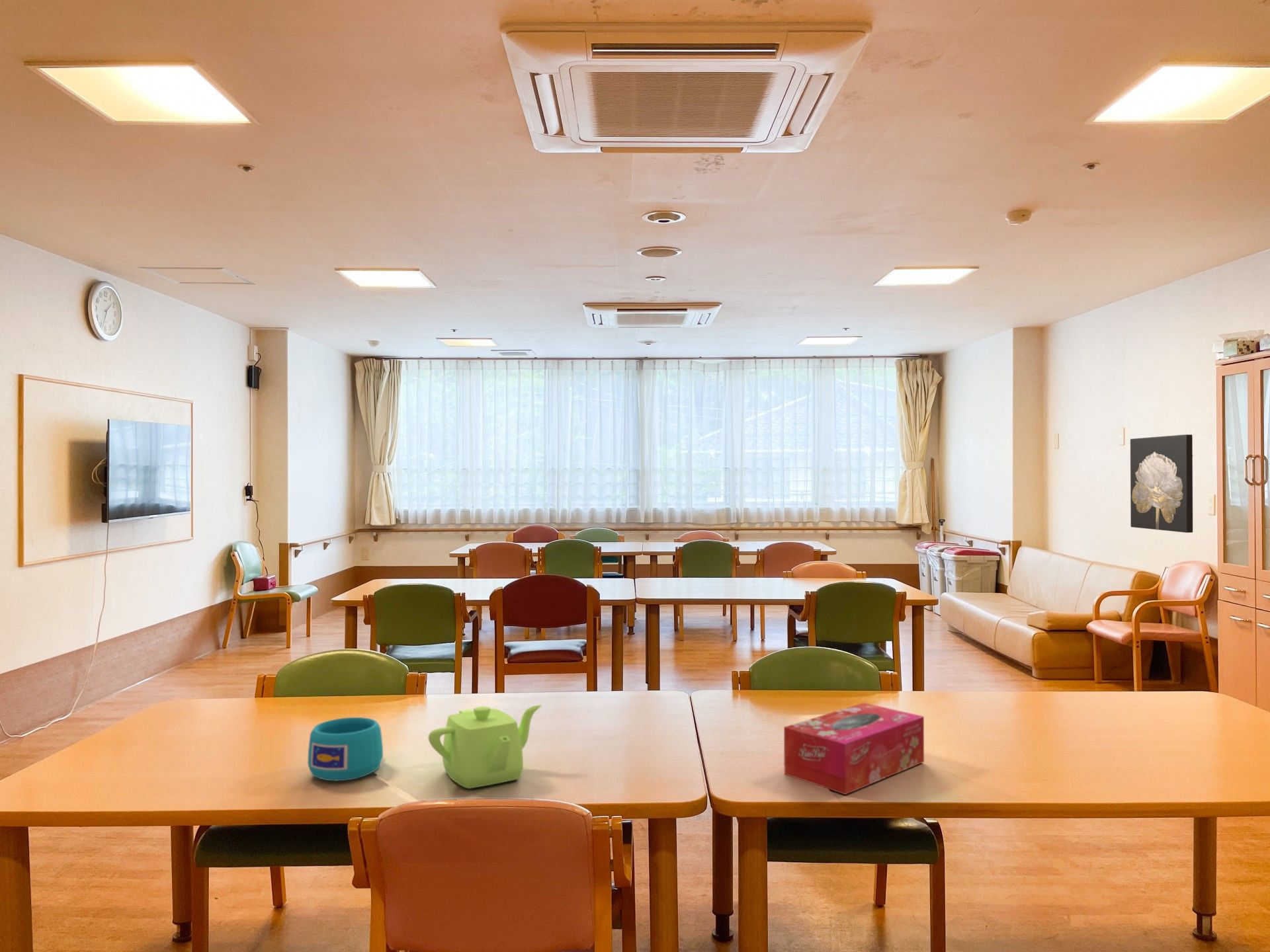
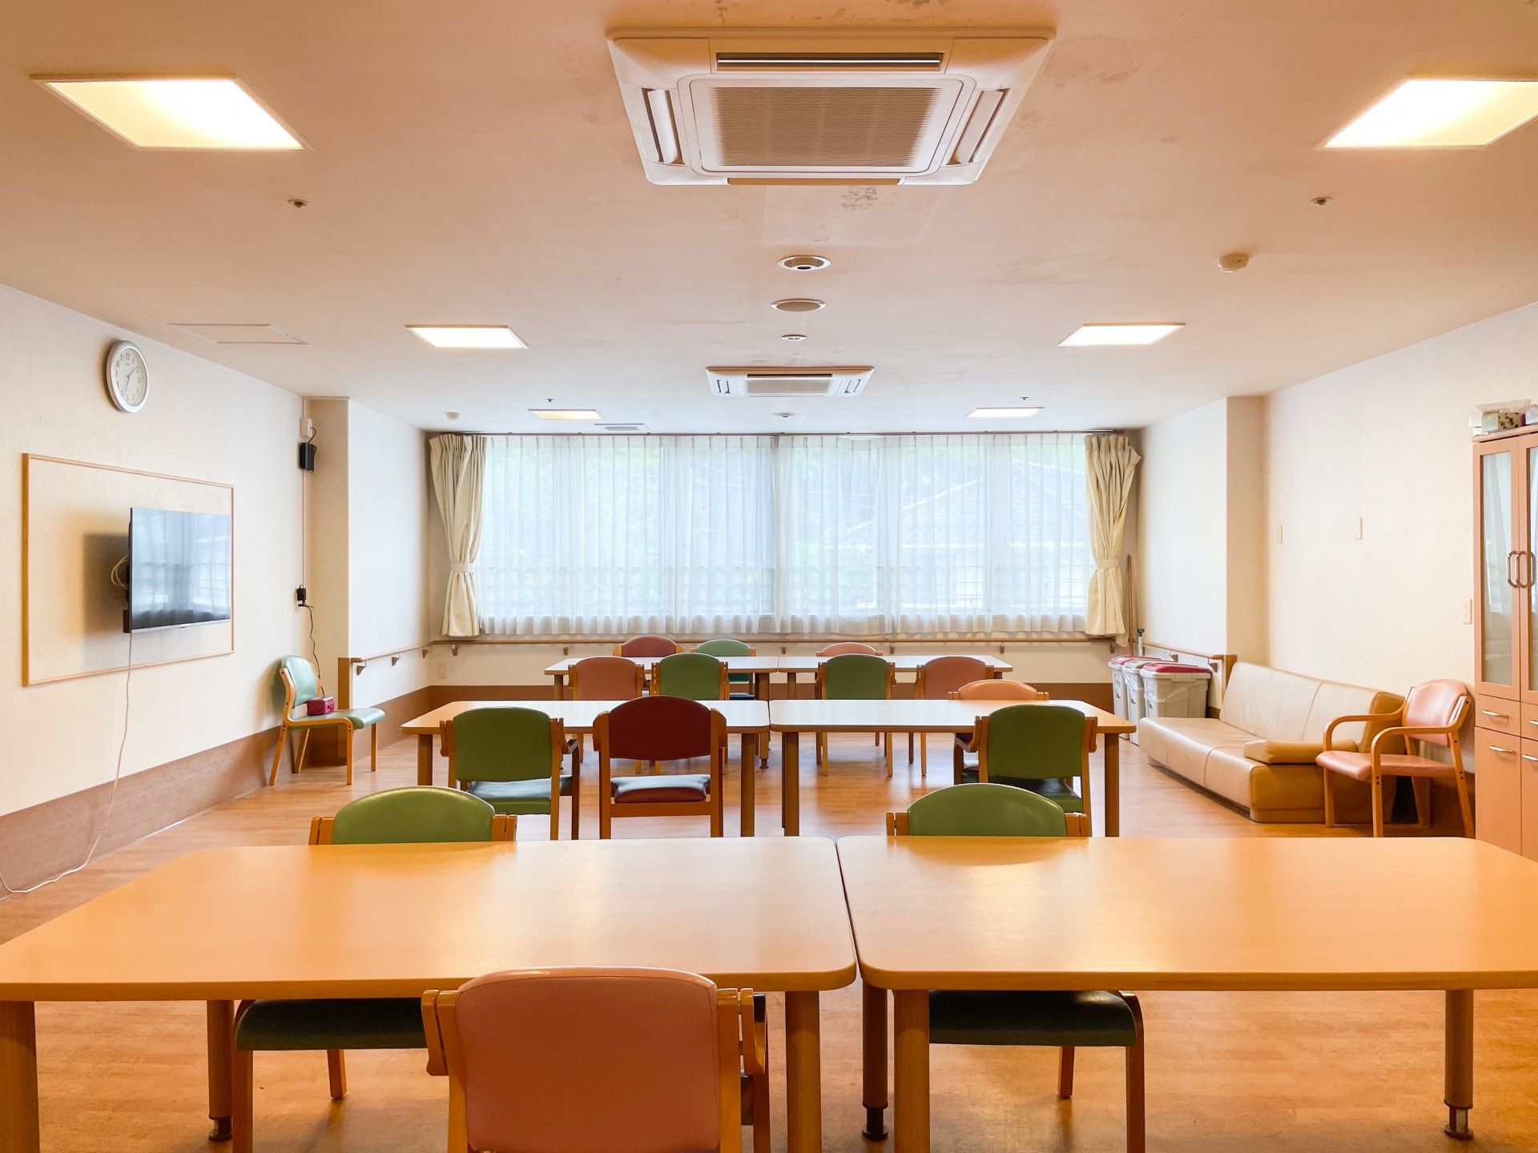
- teapot (487, 742)
- cup (351, 746)
- wall art (1160, 483)
- tissue box (855, 744)
